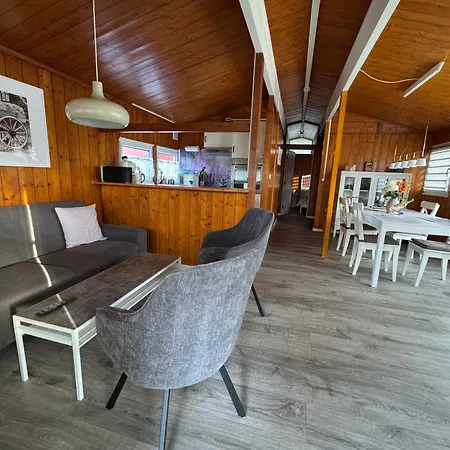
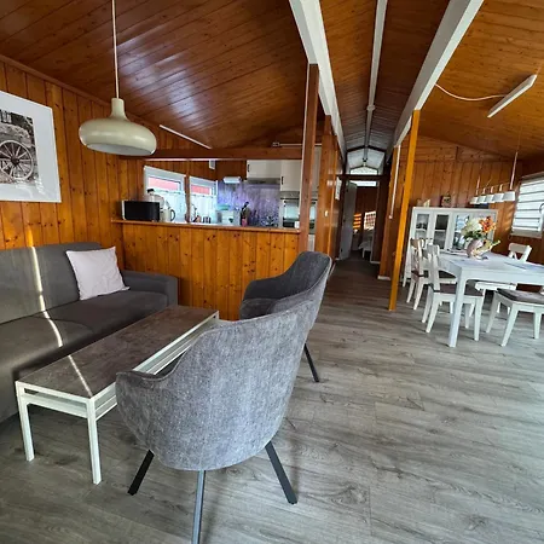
- remote control (57, 305)
